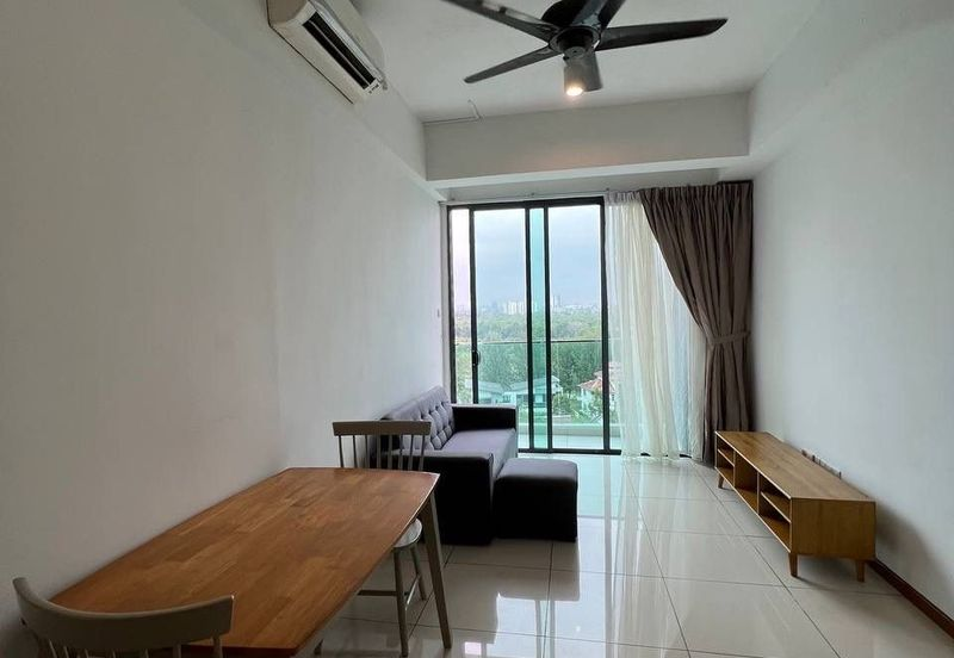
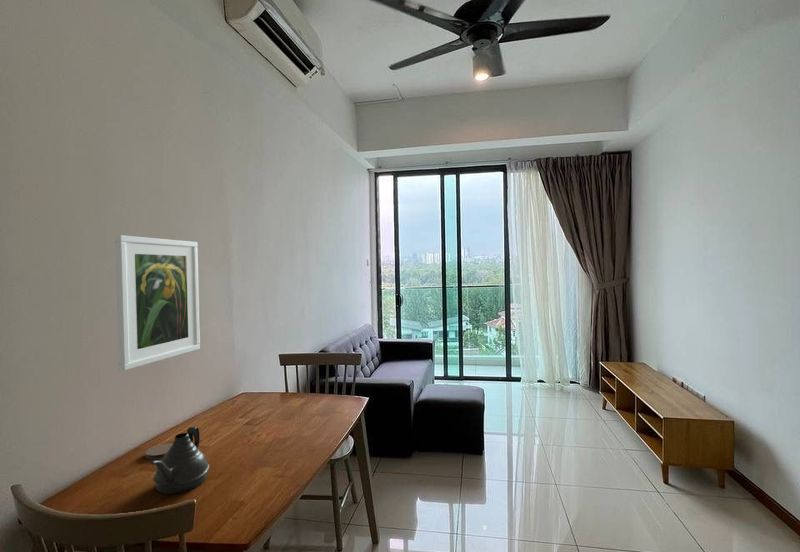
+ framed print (162, 298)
+ coaster (161, 450)
+ teapot (175, 463)
